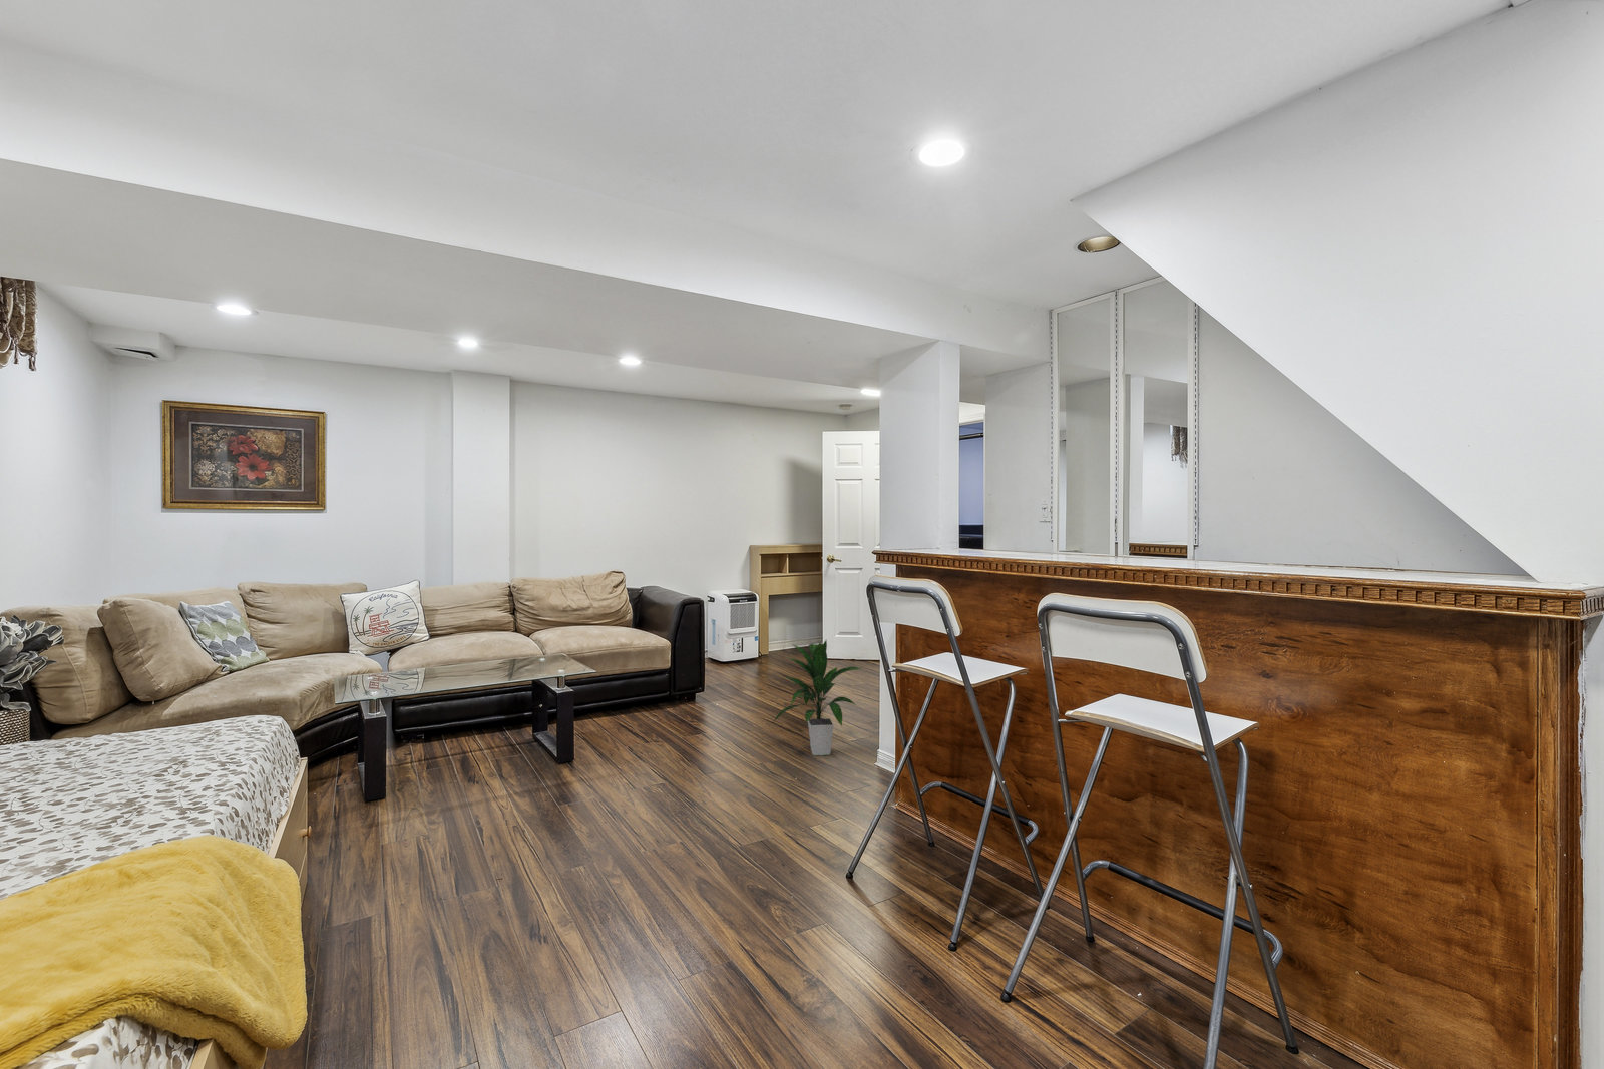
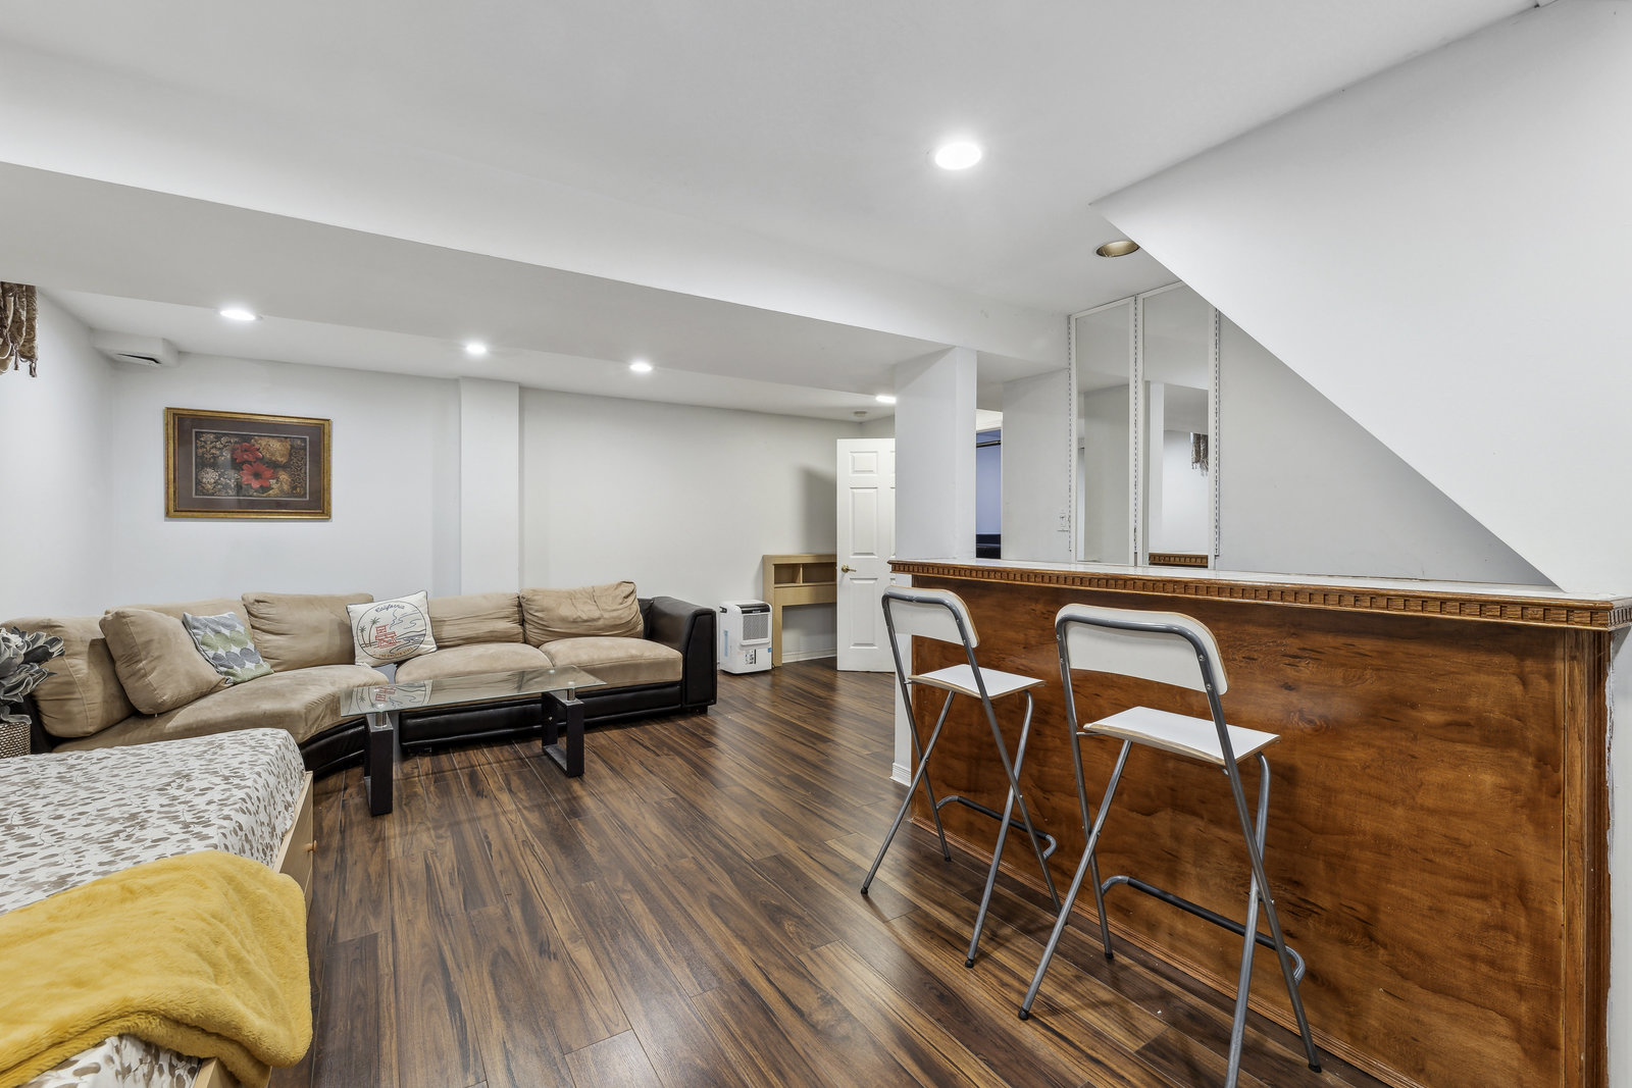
- indoor plant (816, 693)
